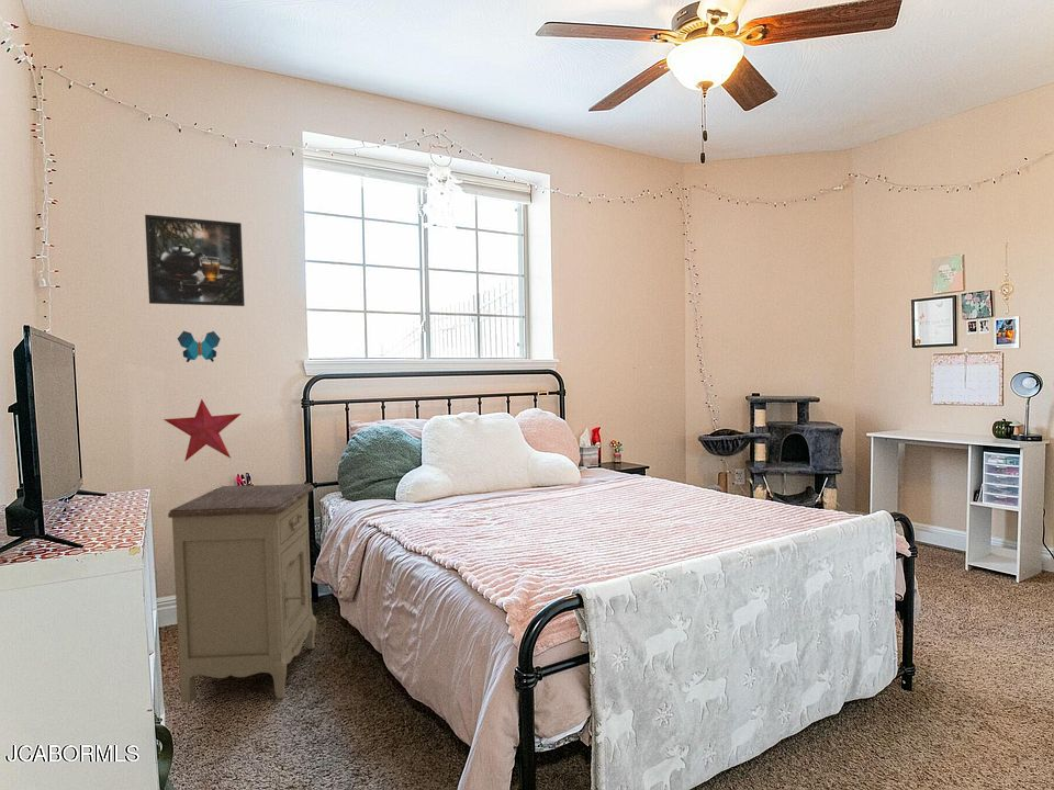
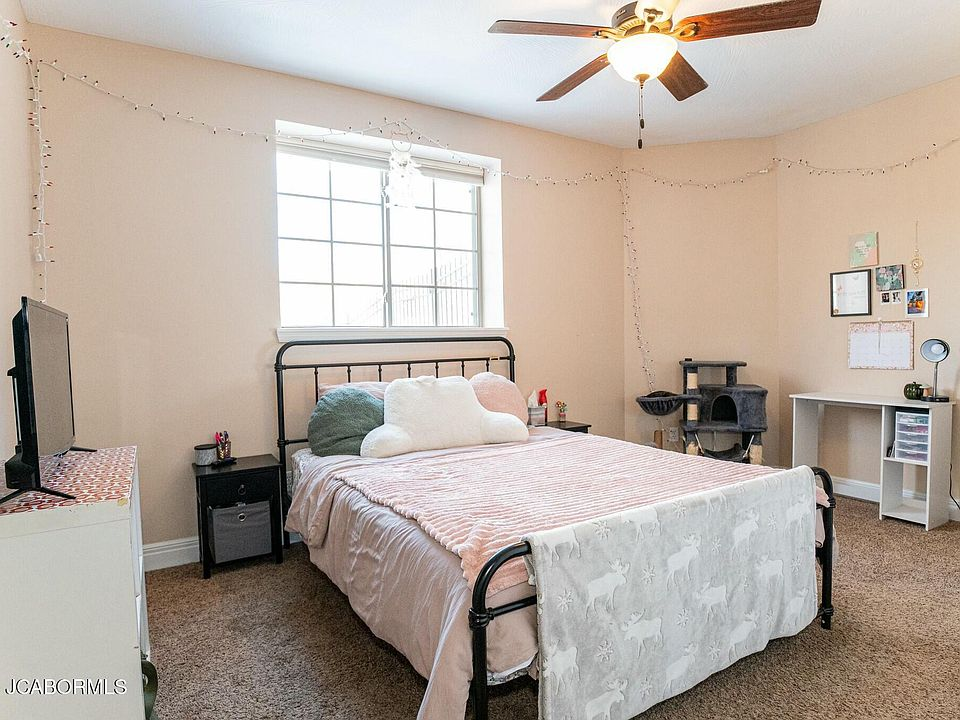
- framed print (197, 261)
- decorative butterfly (199, 346)
- decorative star (203, 429)
- nightstand (259, 584)
